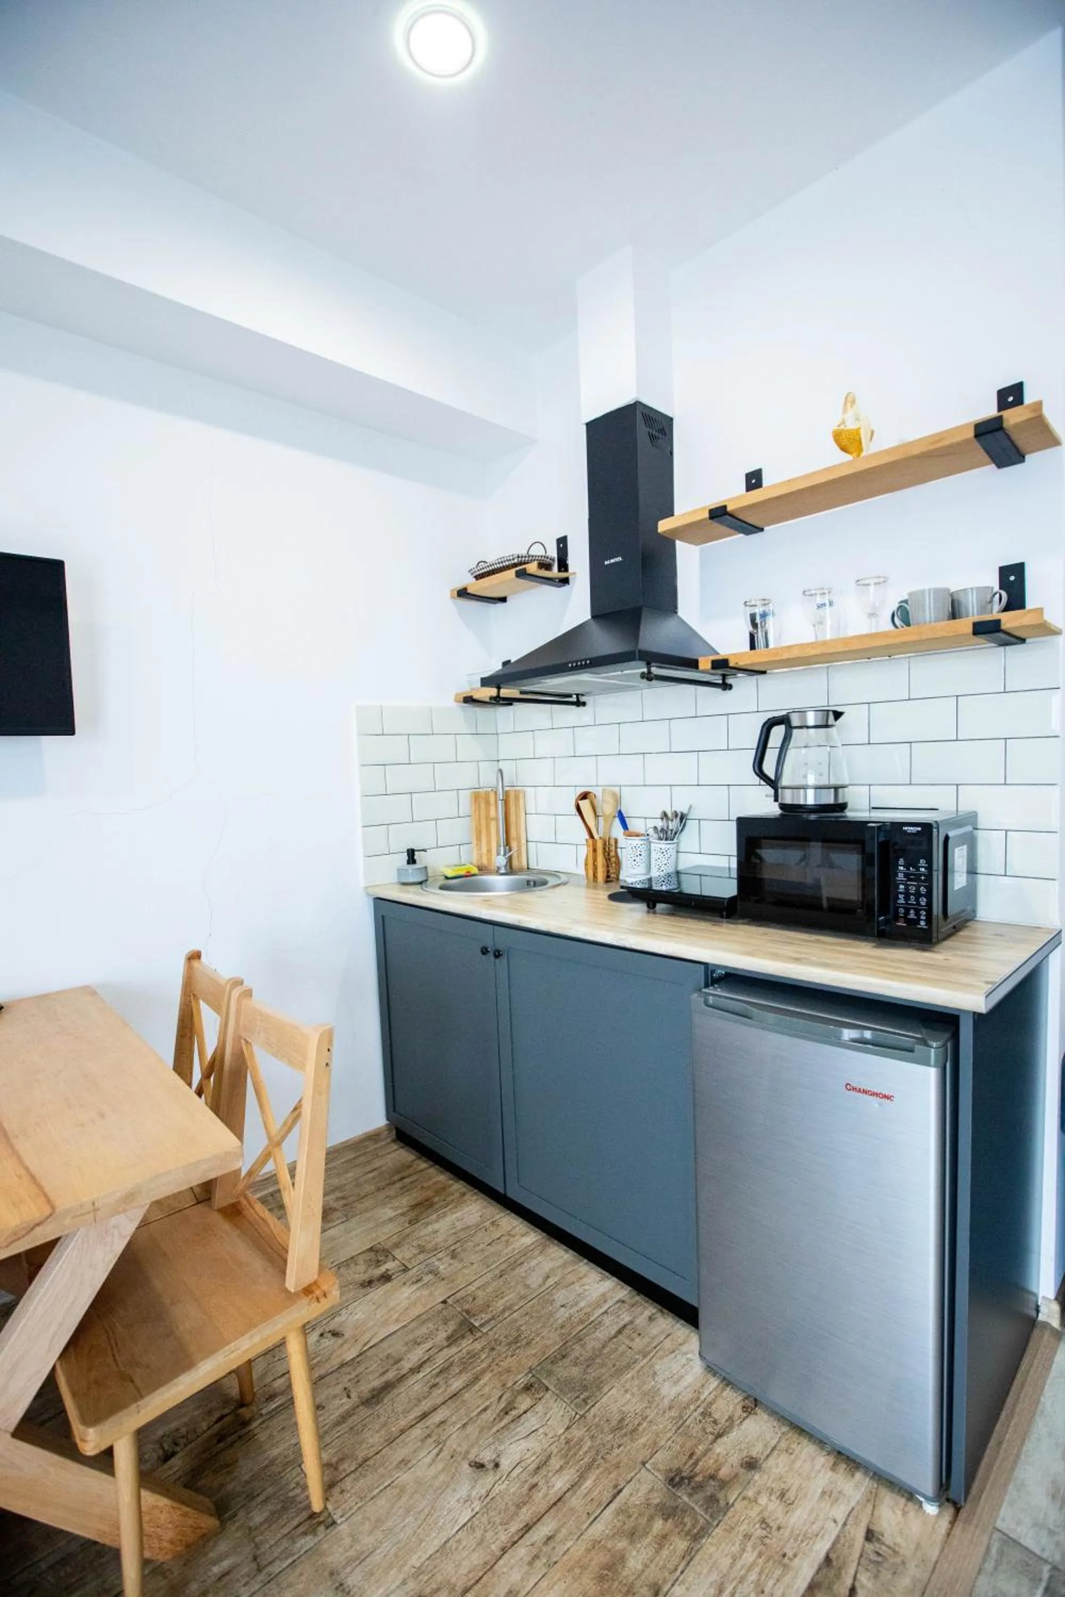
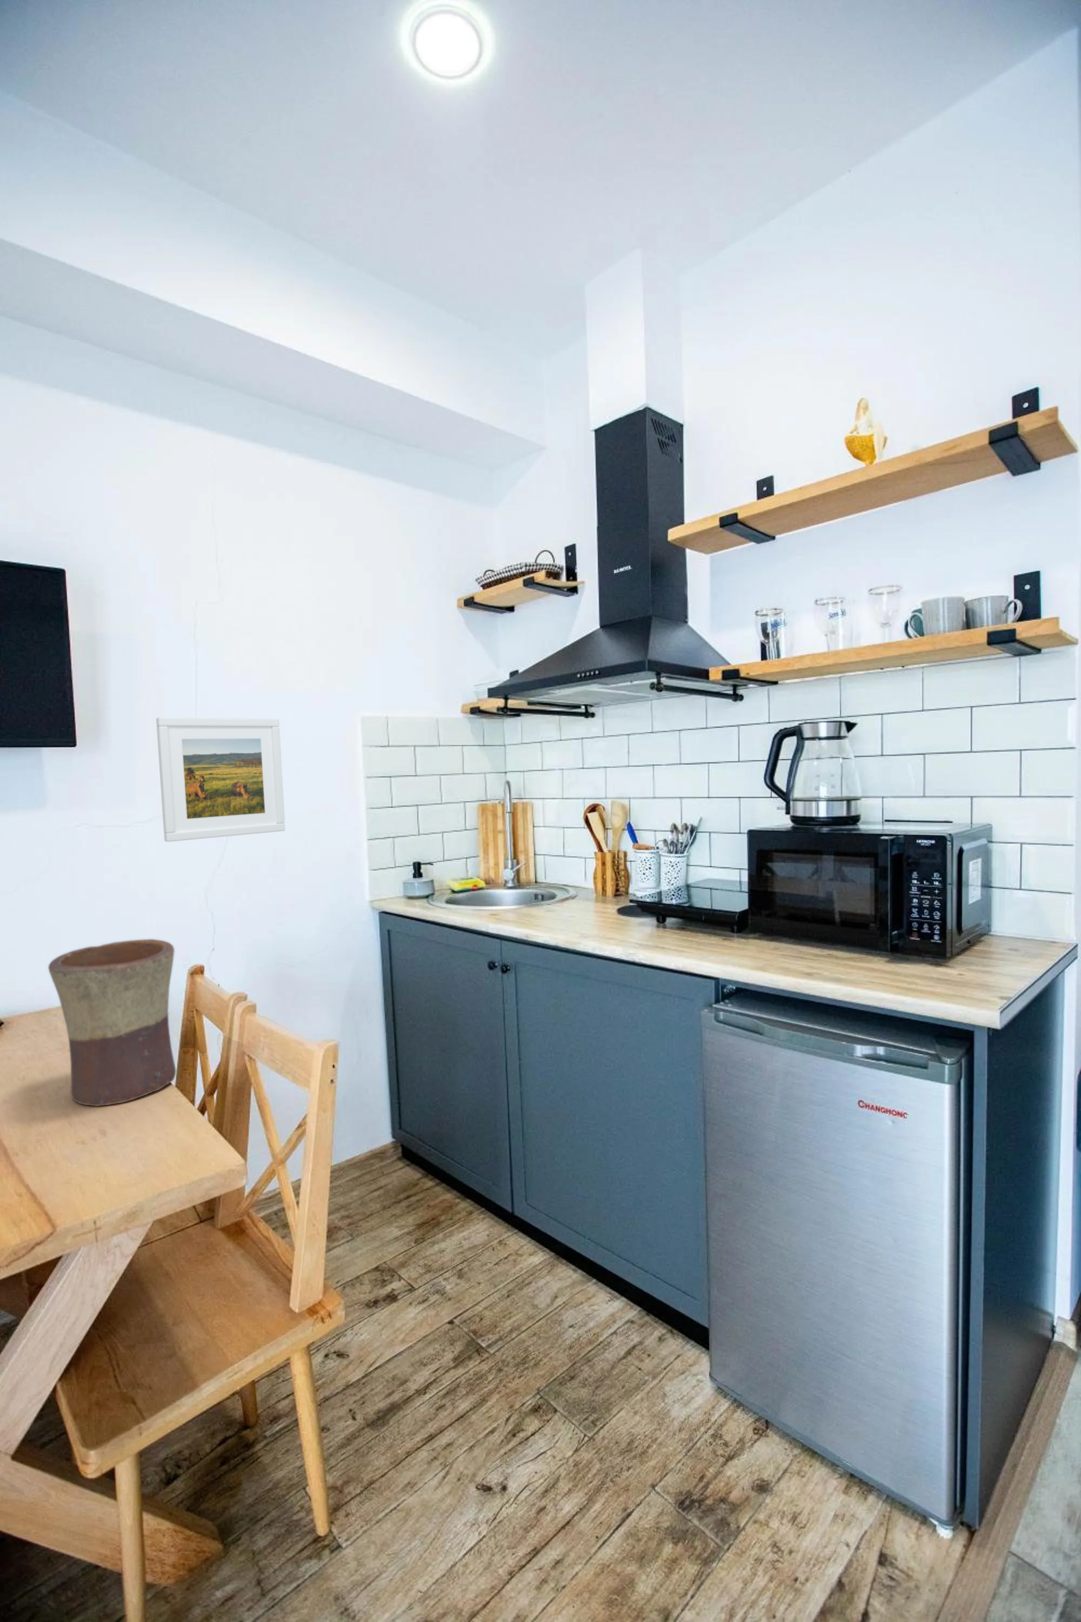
+ flower pot (118, 1019)
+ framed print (223, 777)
